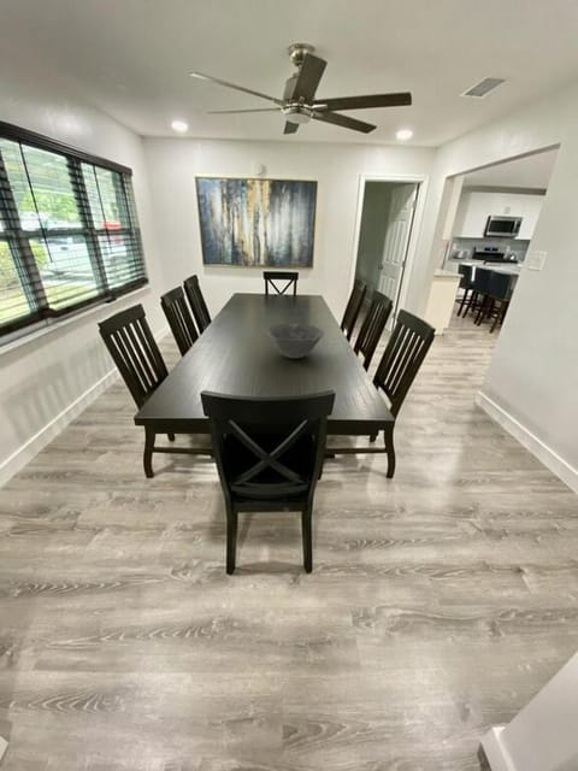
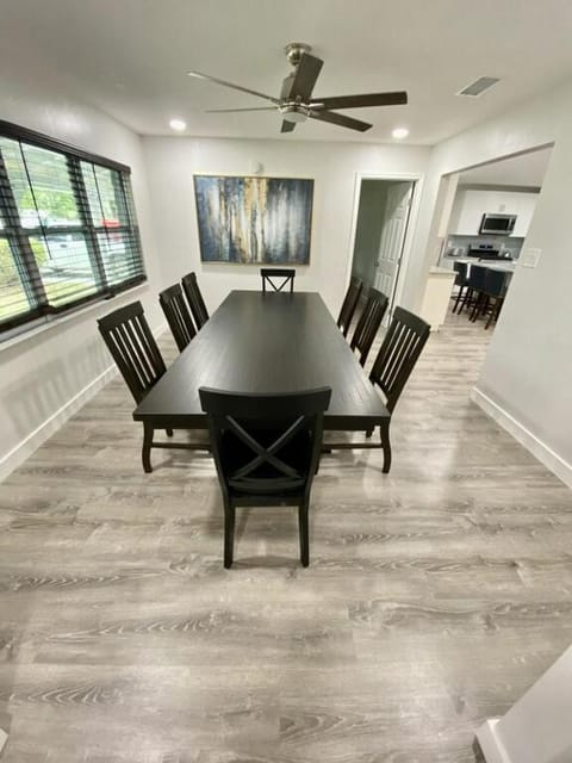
- bowl (294, 343)
